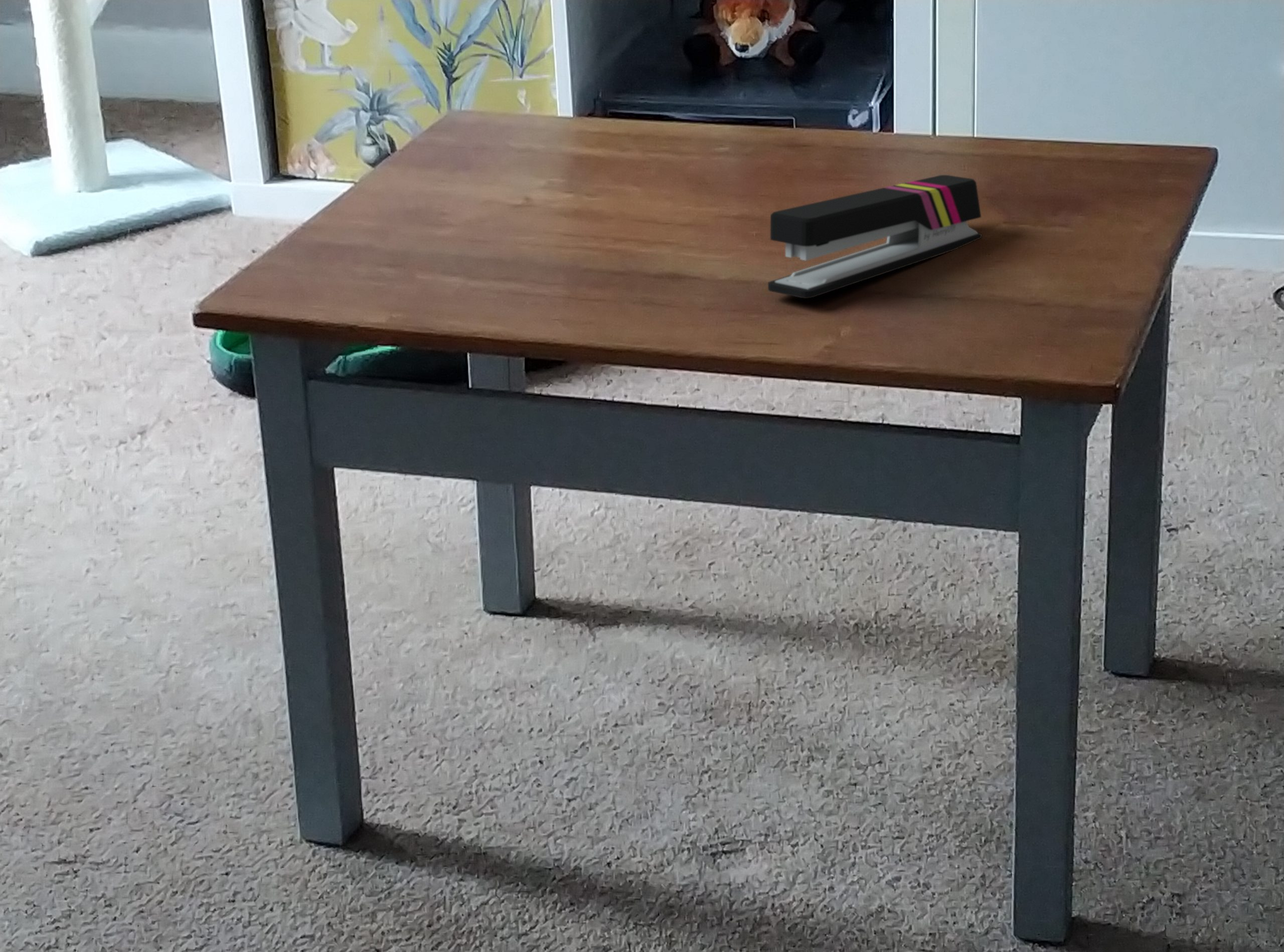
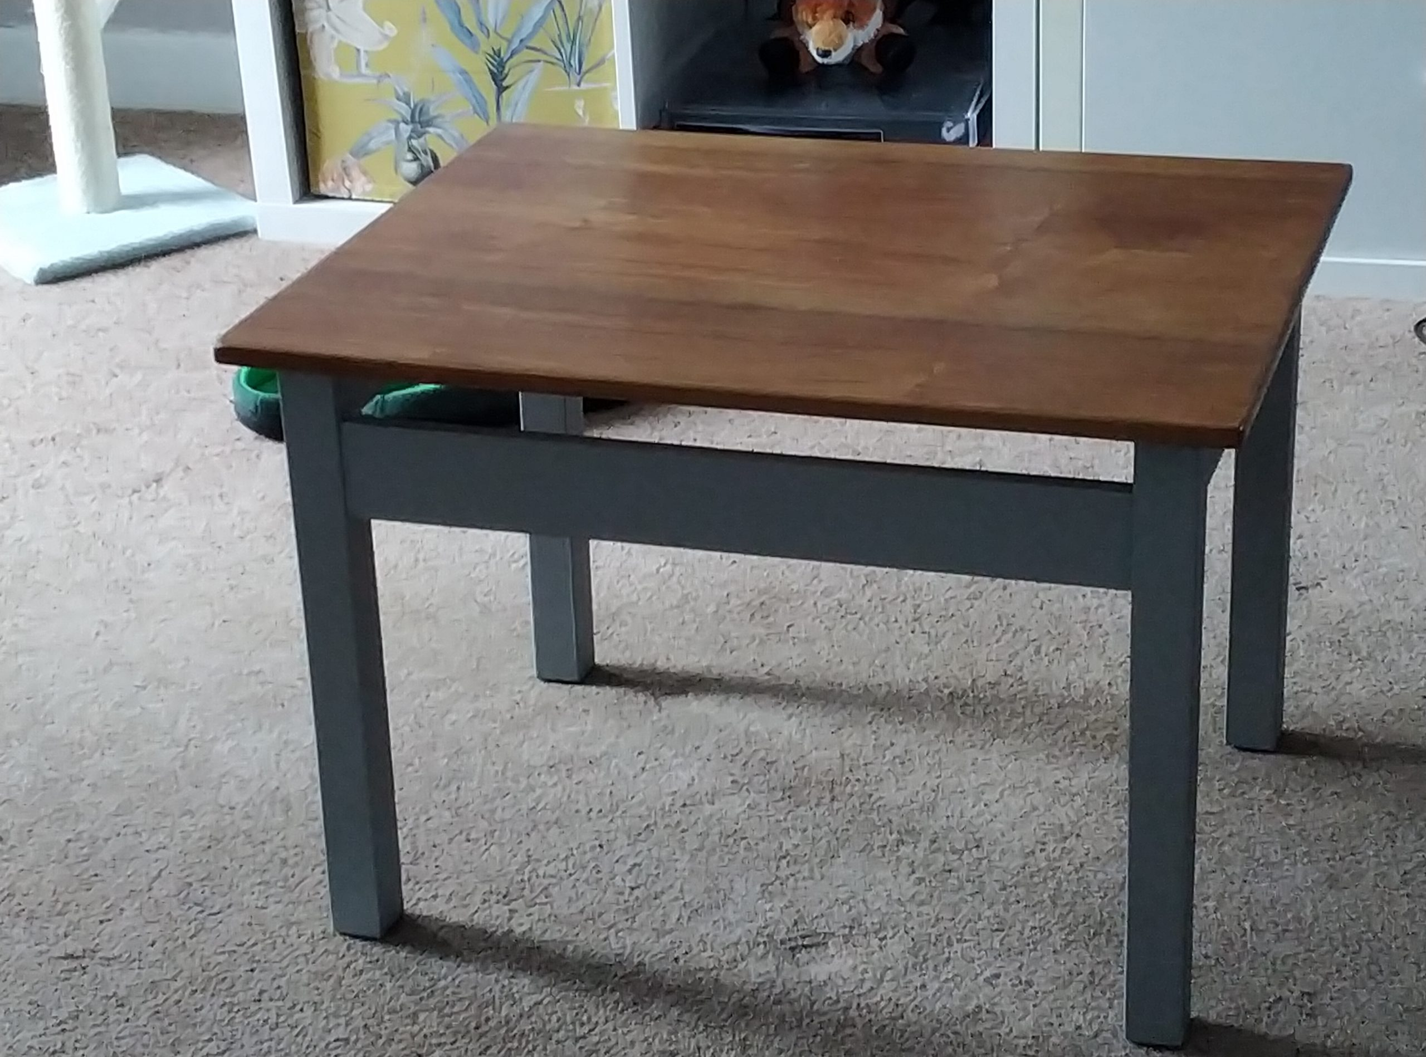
- stapler (879, 227)
